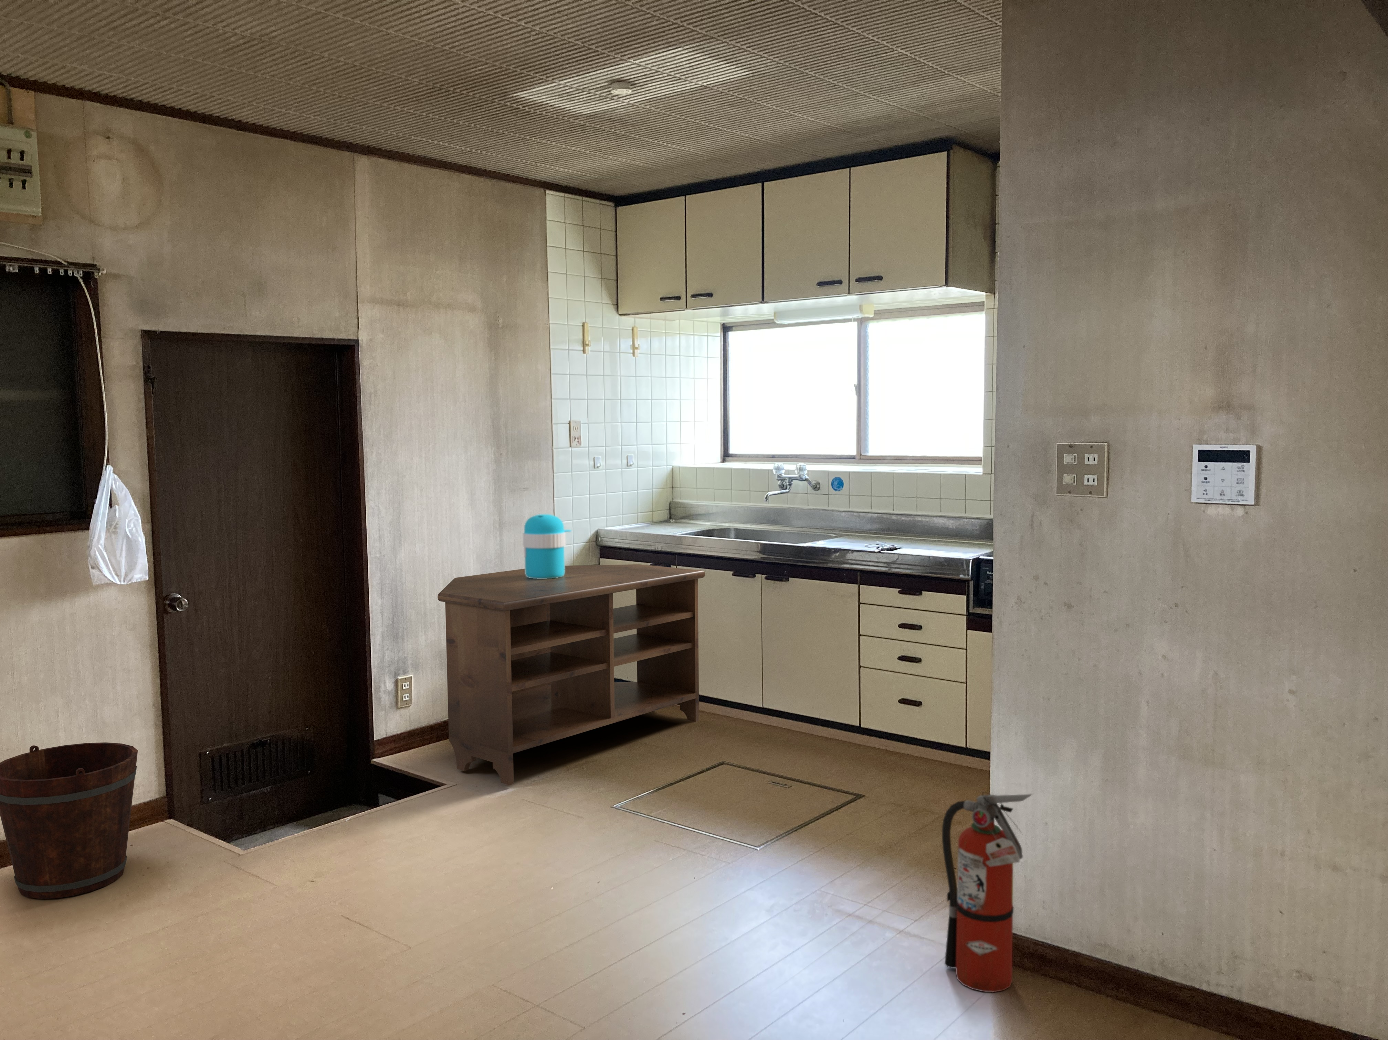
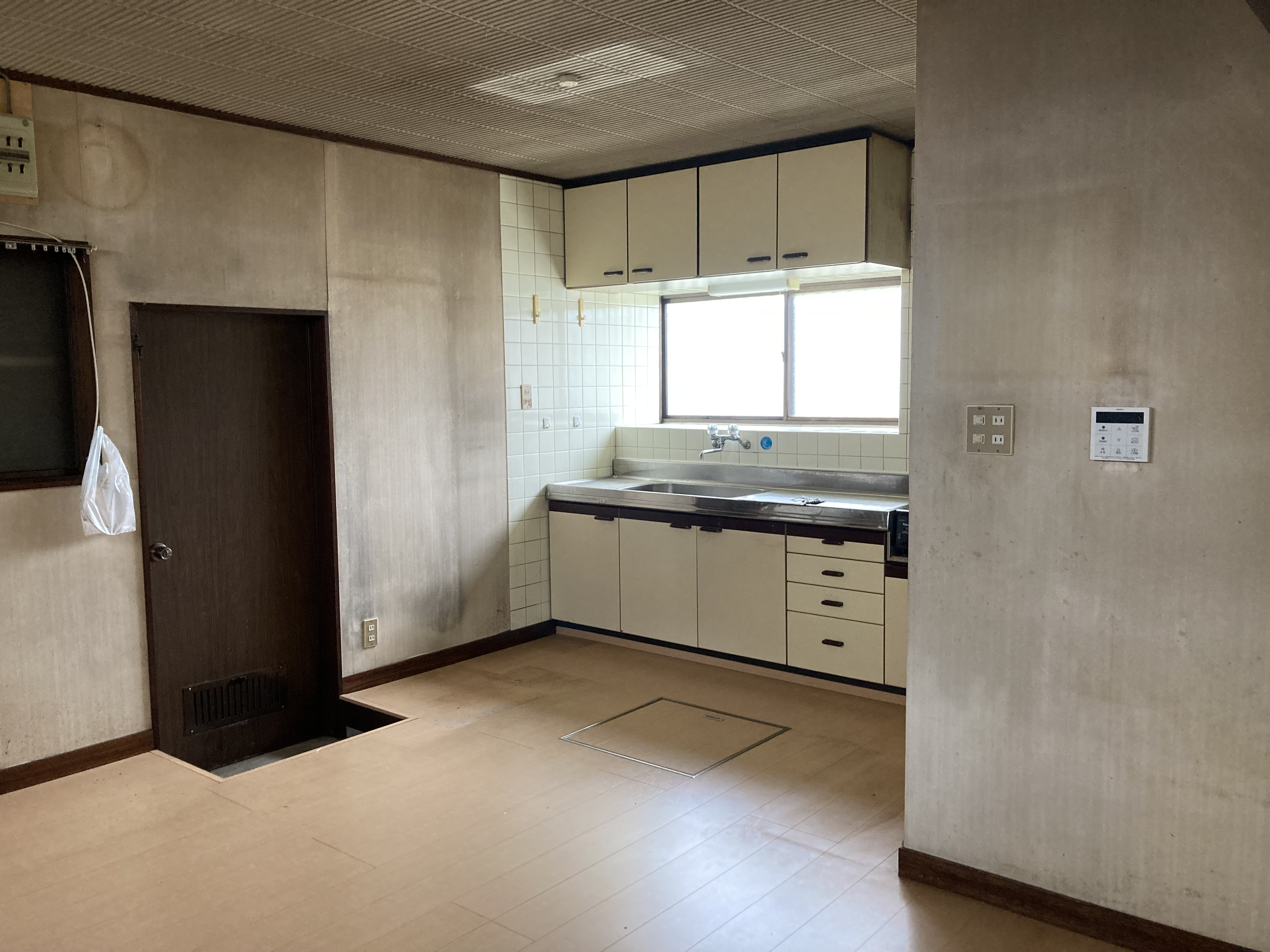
- coffee maker (544, 545)
- tv stand (556, 658)
- bucket (69, 817)
- fire extinguisher (981, 885)
